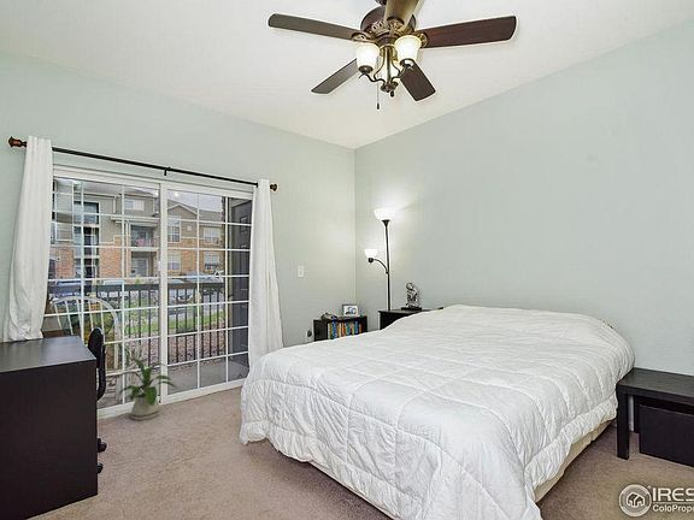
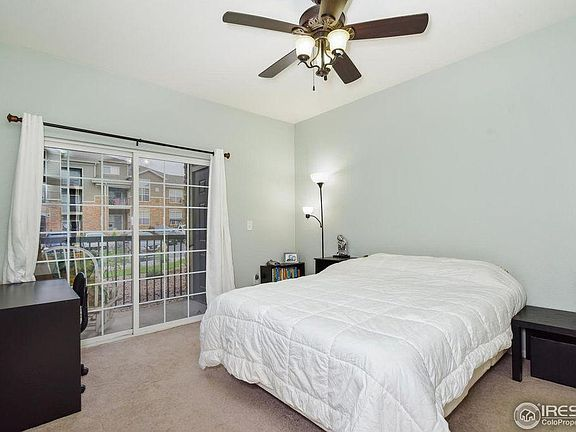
- house plant (146, 389)
